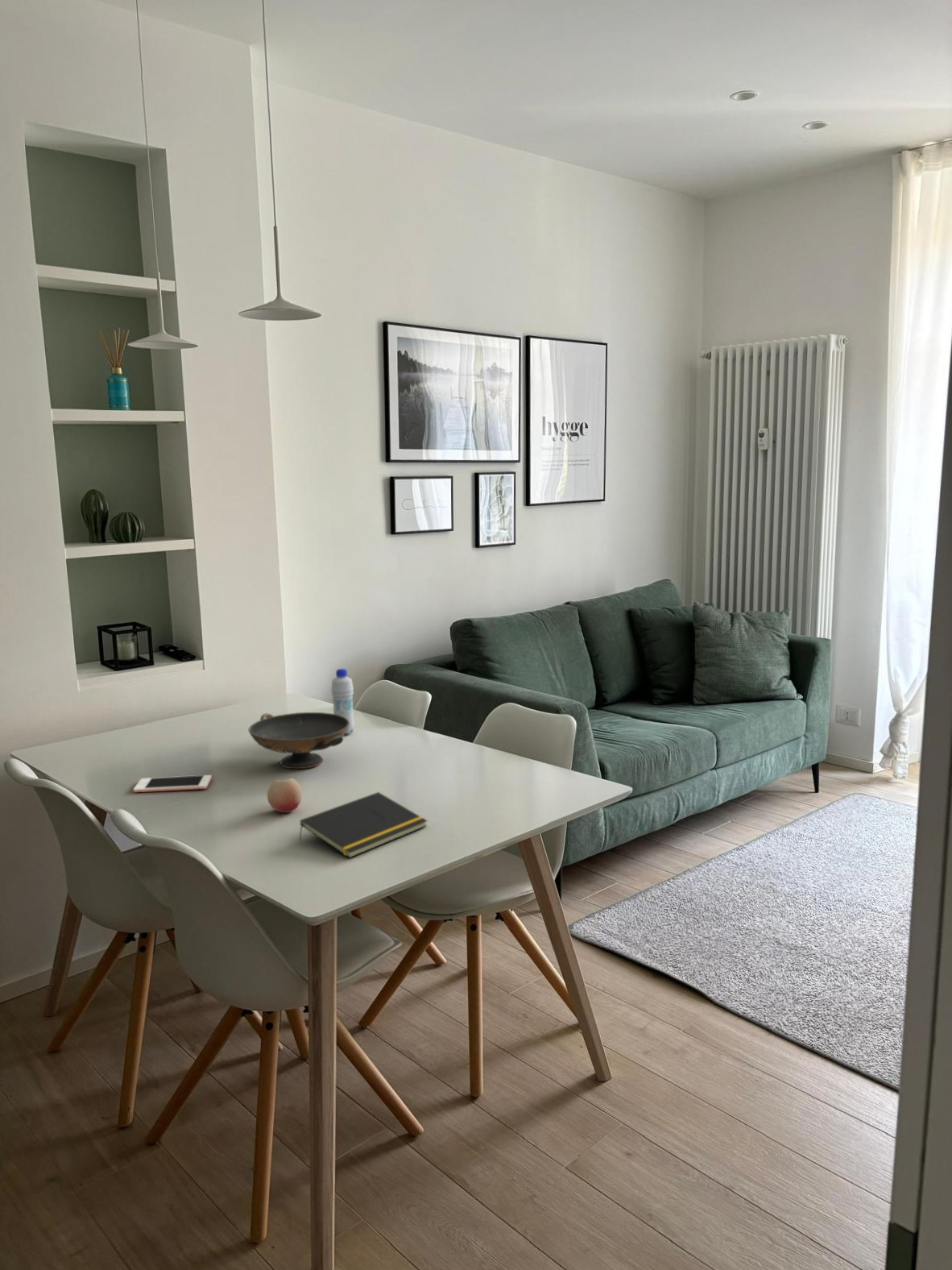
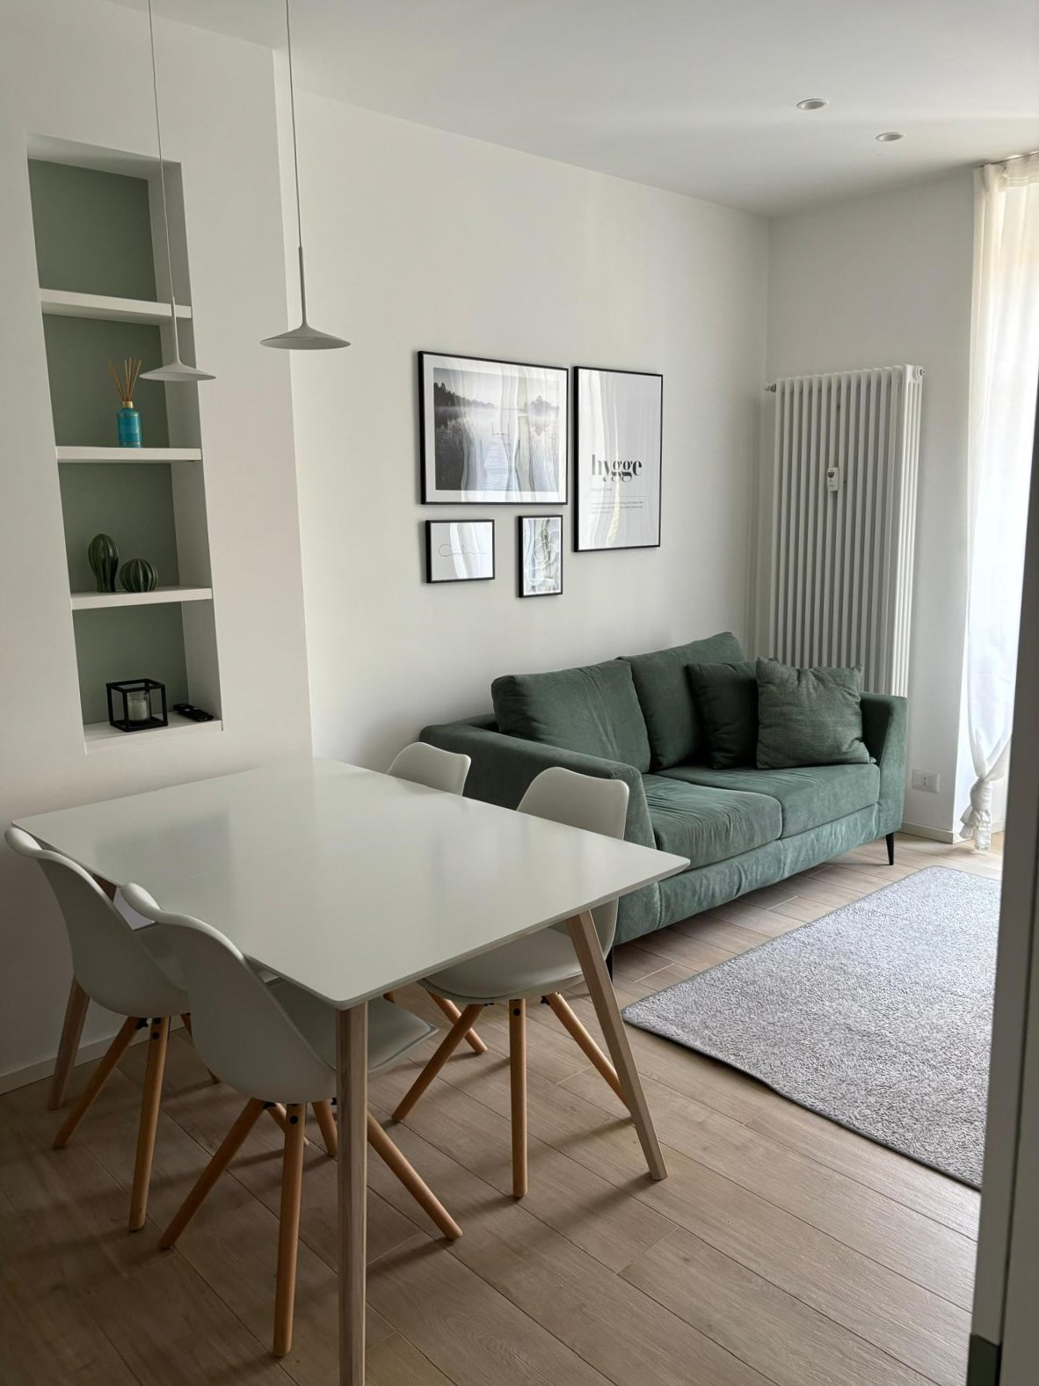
- cell phone (173, 783)
- bottle (342, 701)
- fruit (284, 795)
- notepad (364, 823)
- decorative bowl (300, 743)
